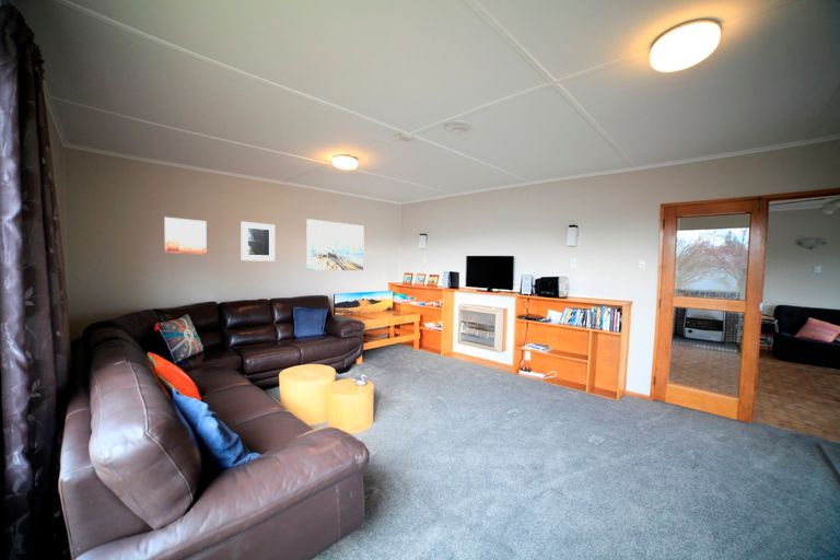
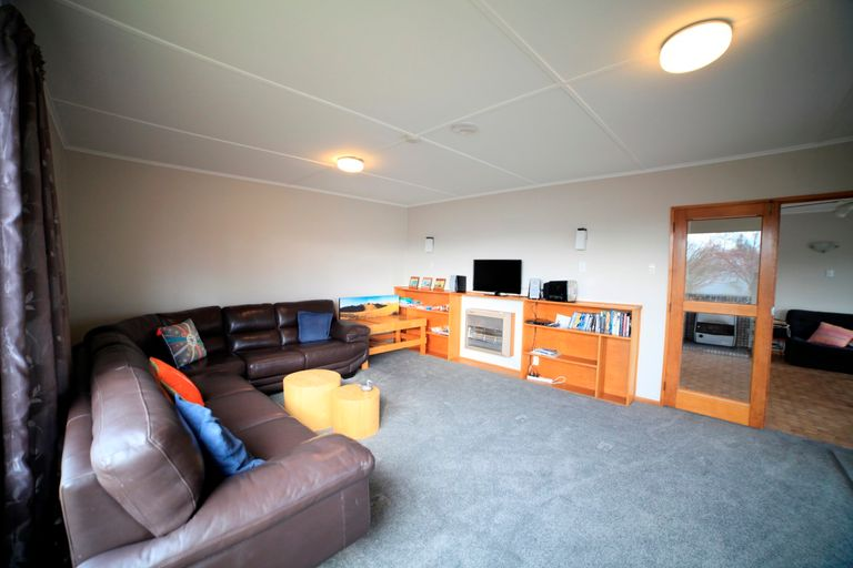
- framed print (258, 242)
- wall art (186, 236)
- wall art (337, 246)
